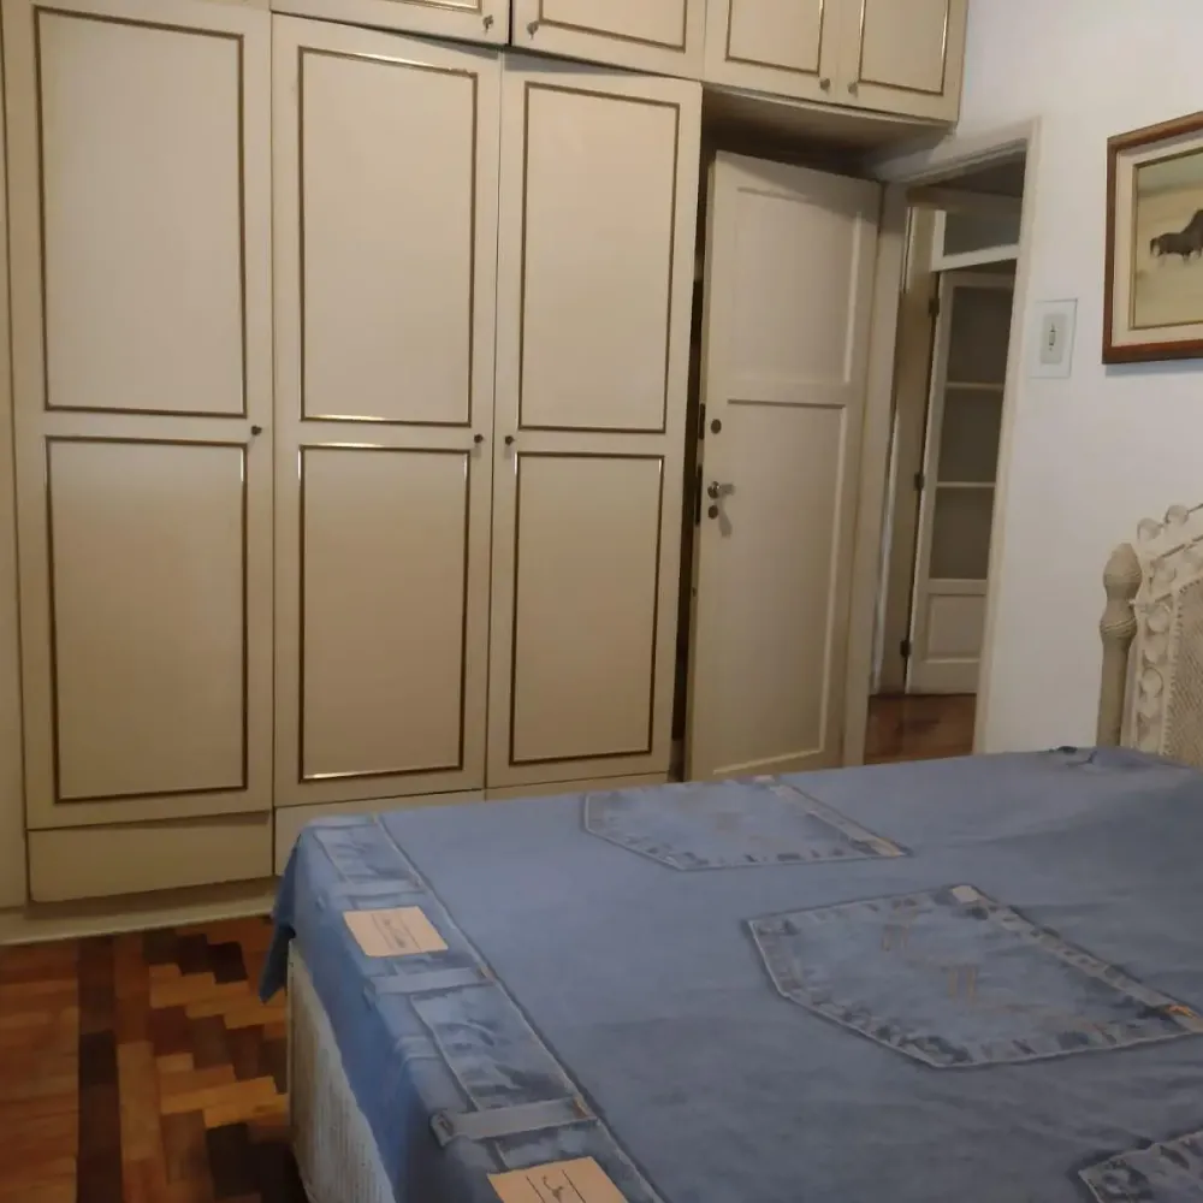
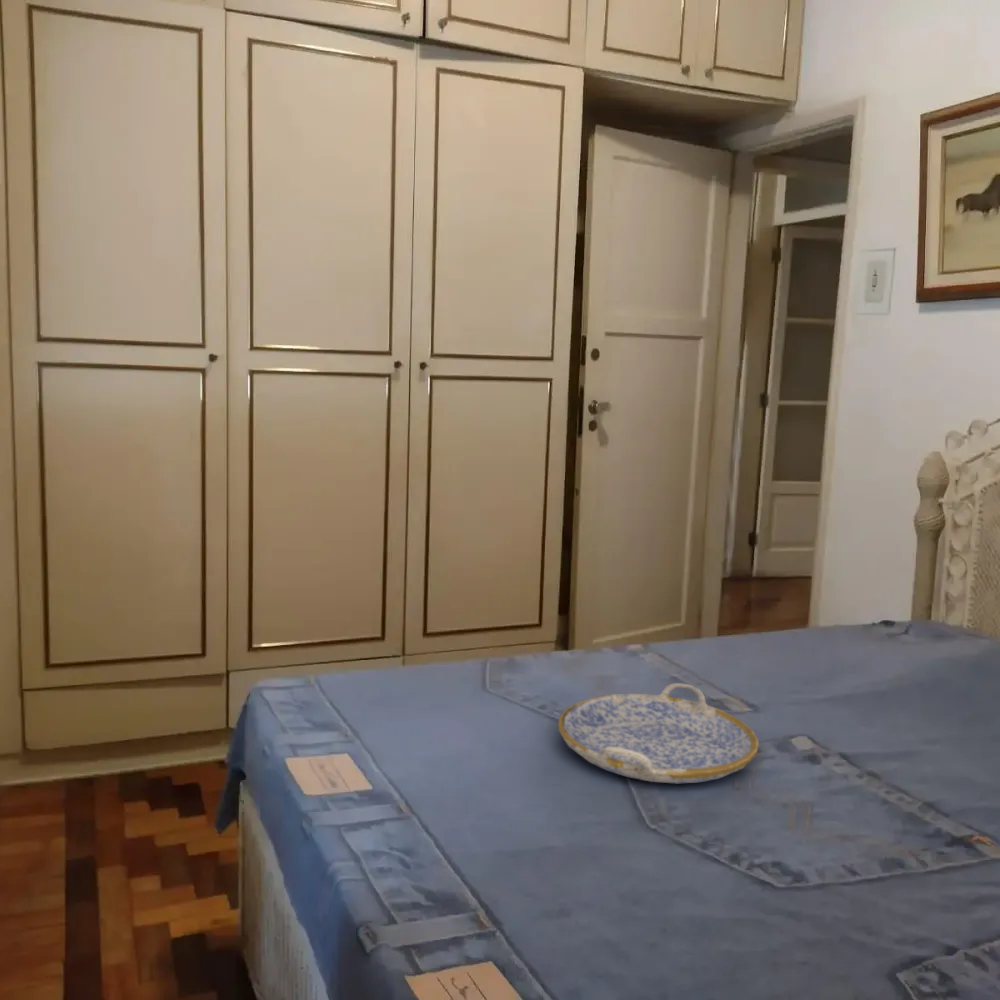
+ serving tray (656, 732)
